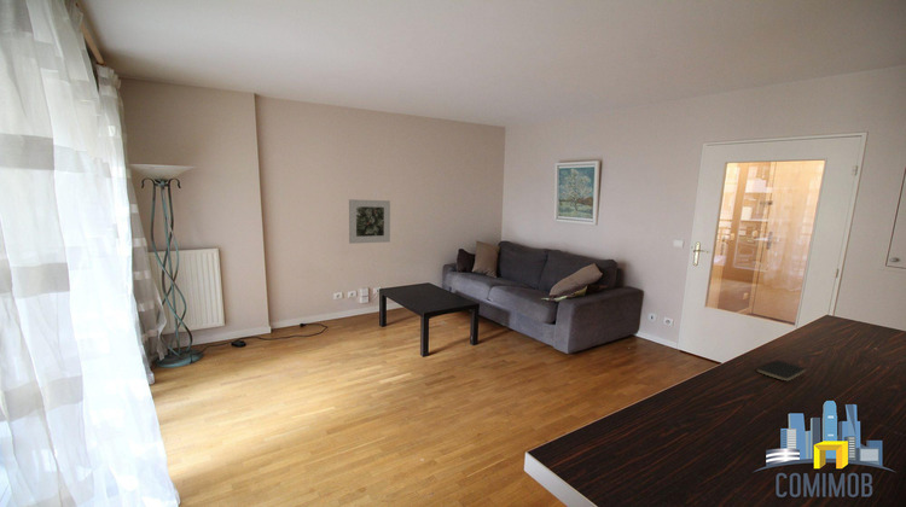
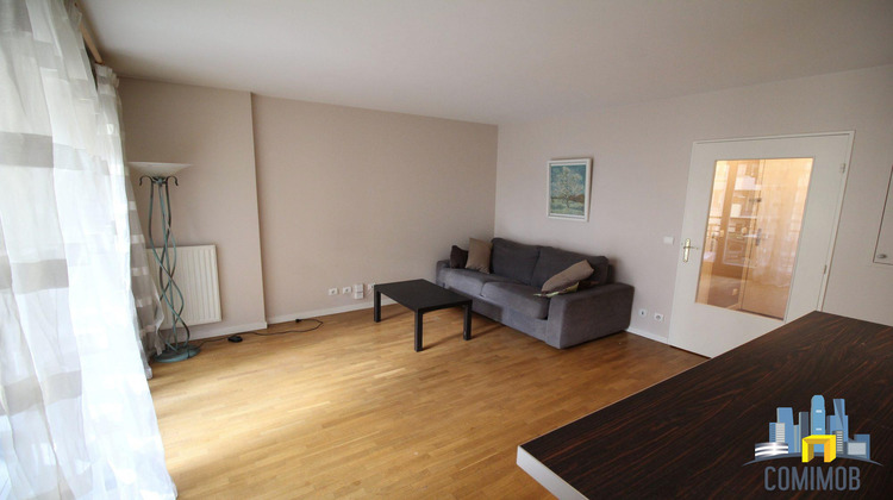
- smartphone (780, 369)
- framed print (370, 221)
